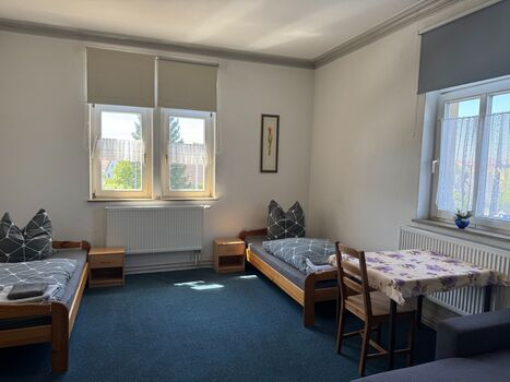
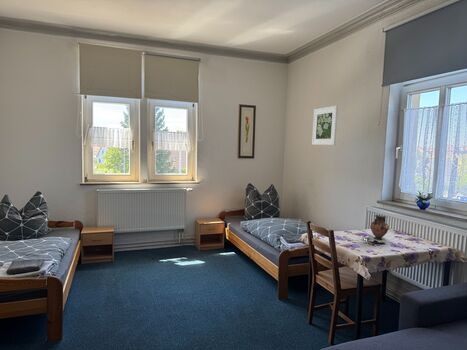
+ vase (376, 227)
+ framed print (324, 126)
